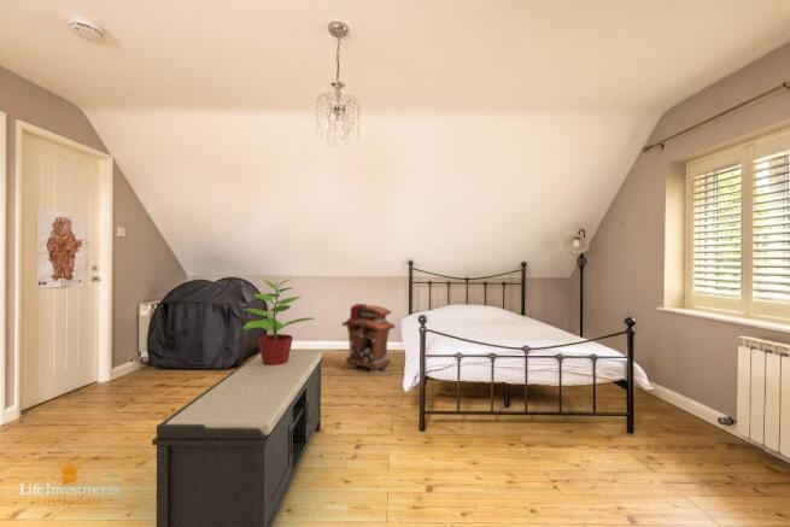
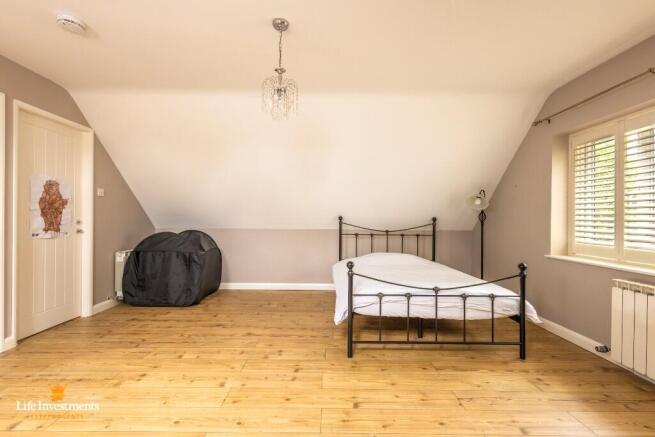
- nightstand (367, 335)
- bench (262, 427)
- potted plant (277, 321)
